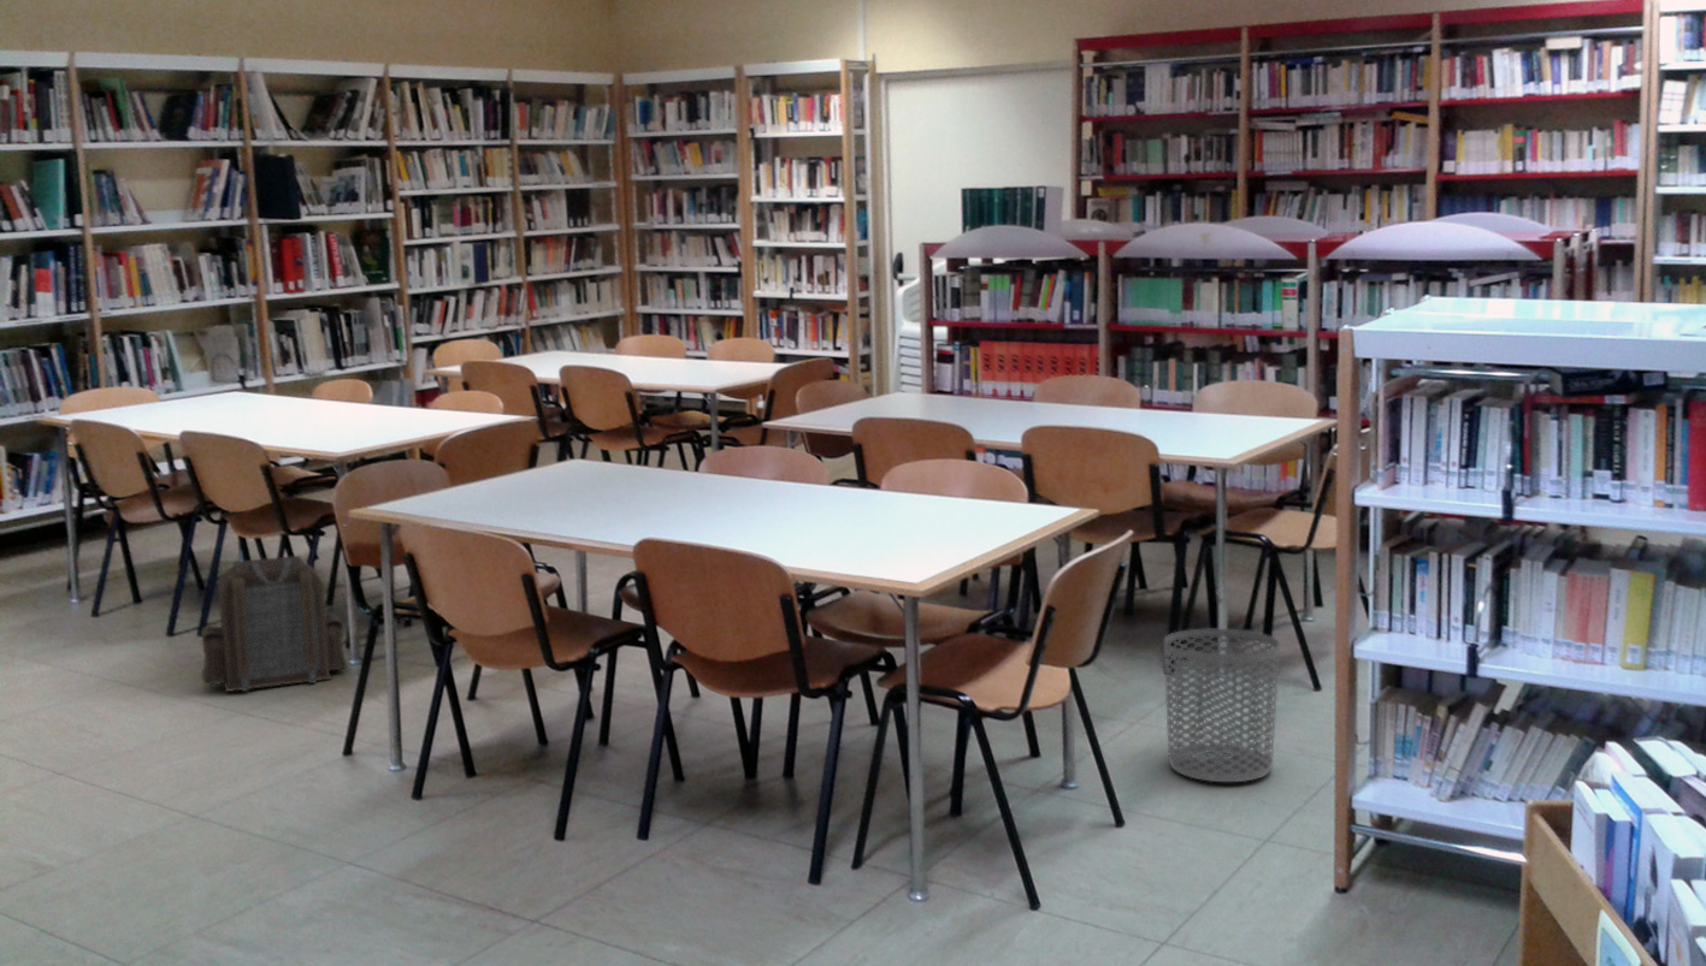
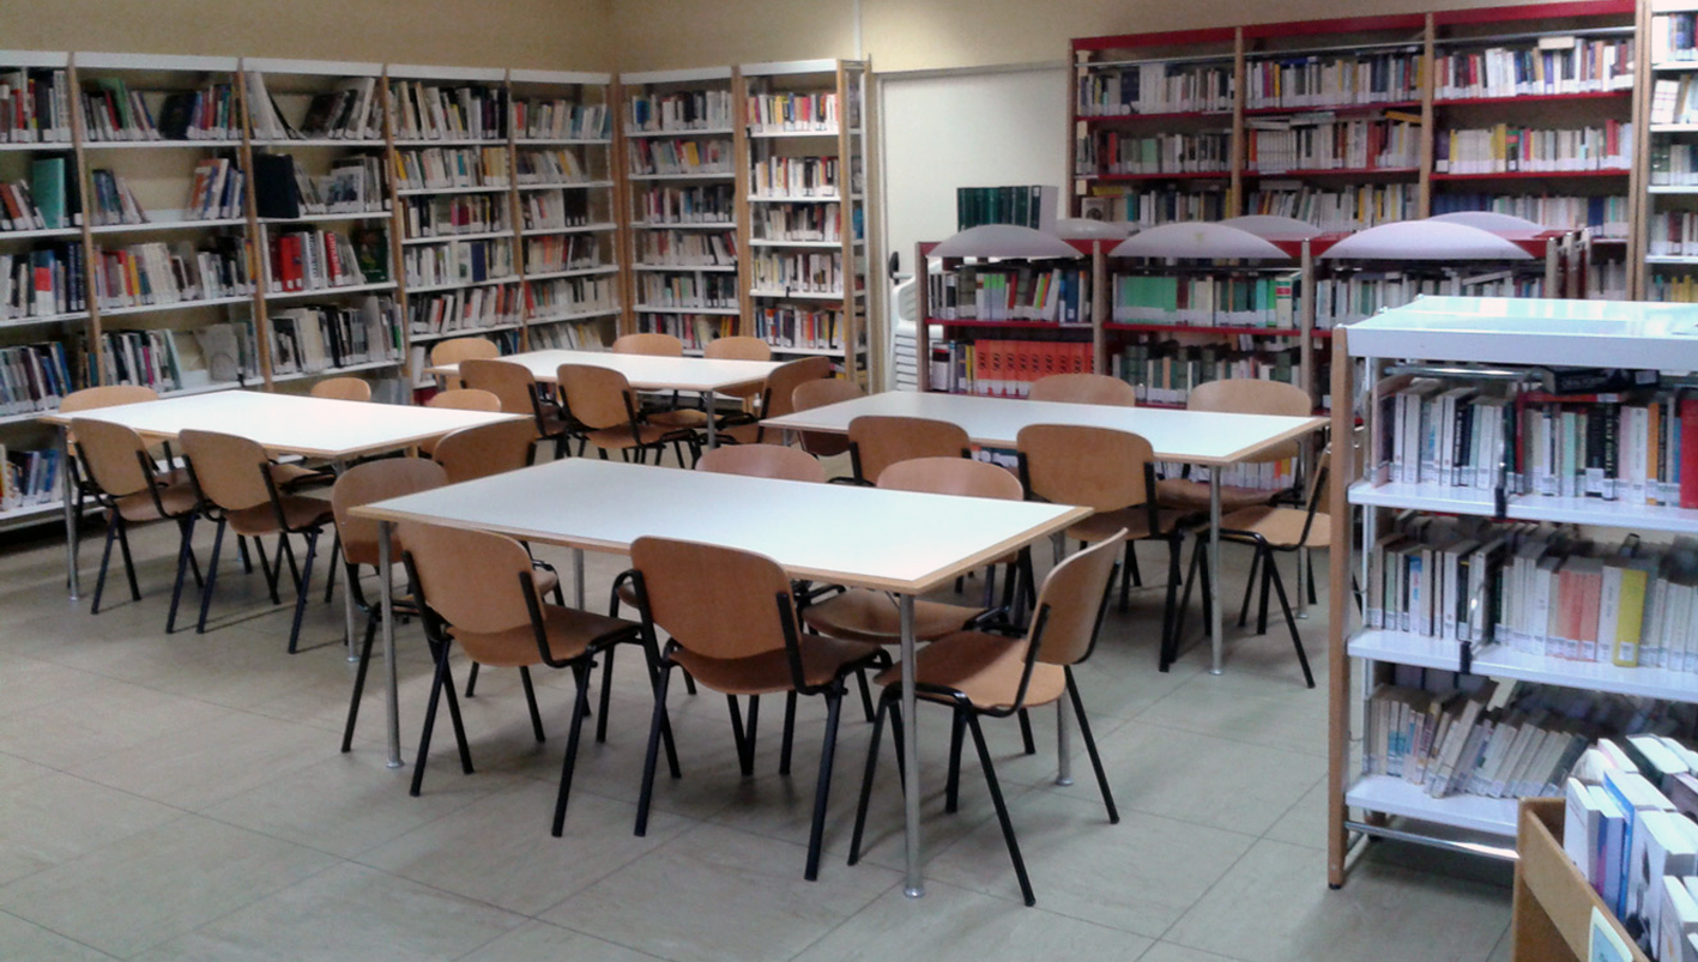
- backpack (271, 618)
- waste bin (1220, 705)
